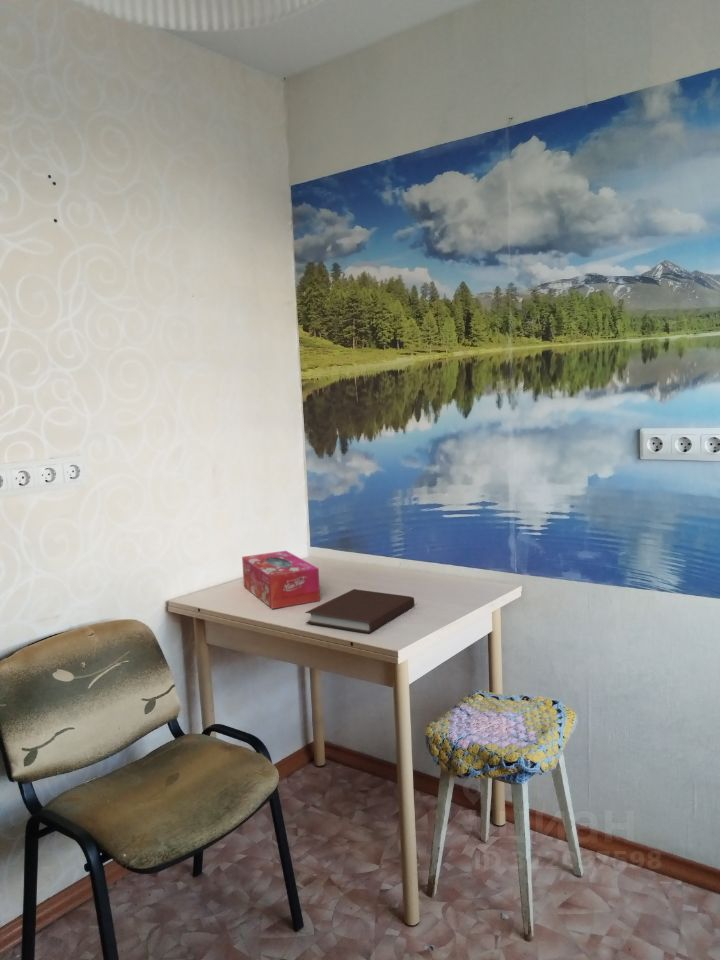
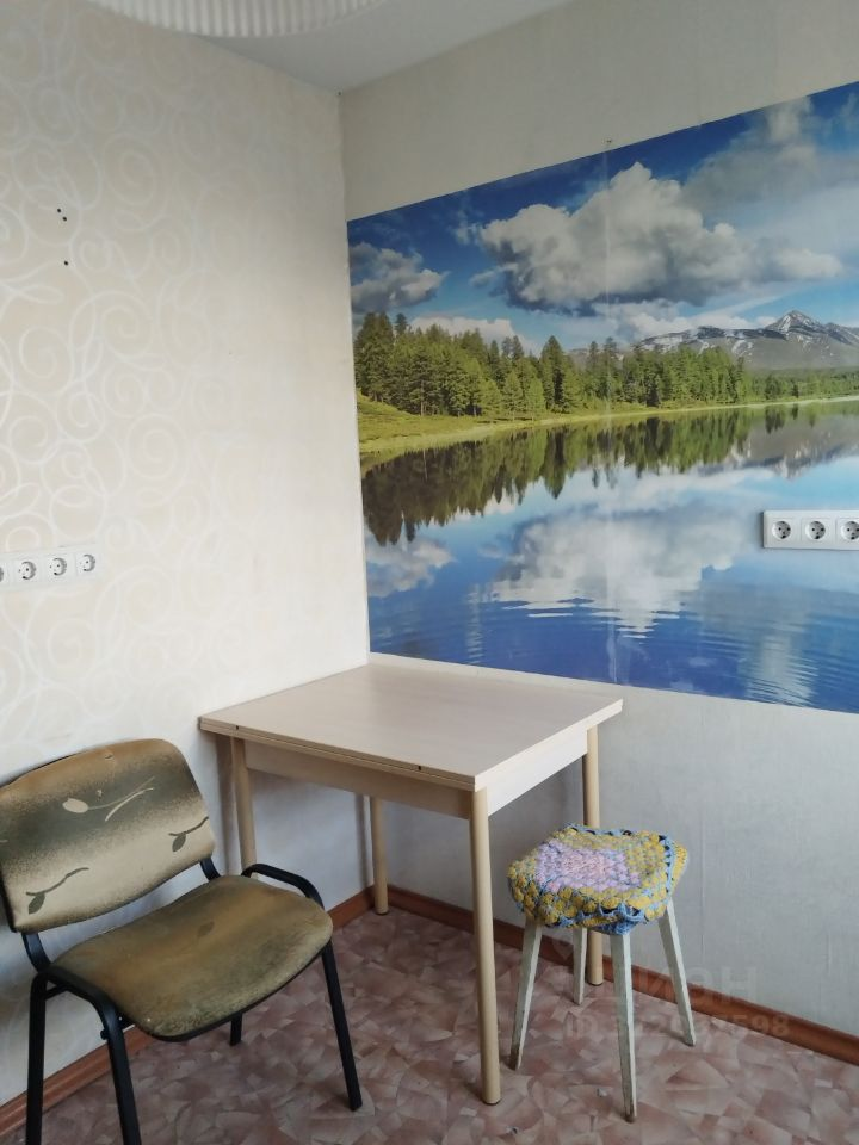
- notebook (361, 609)
- tissue box (279, 577)
